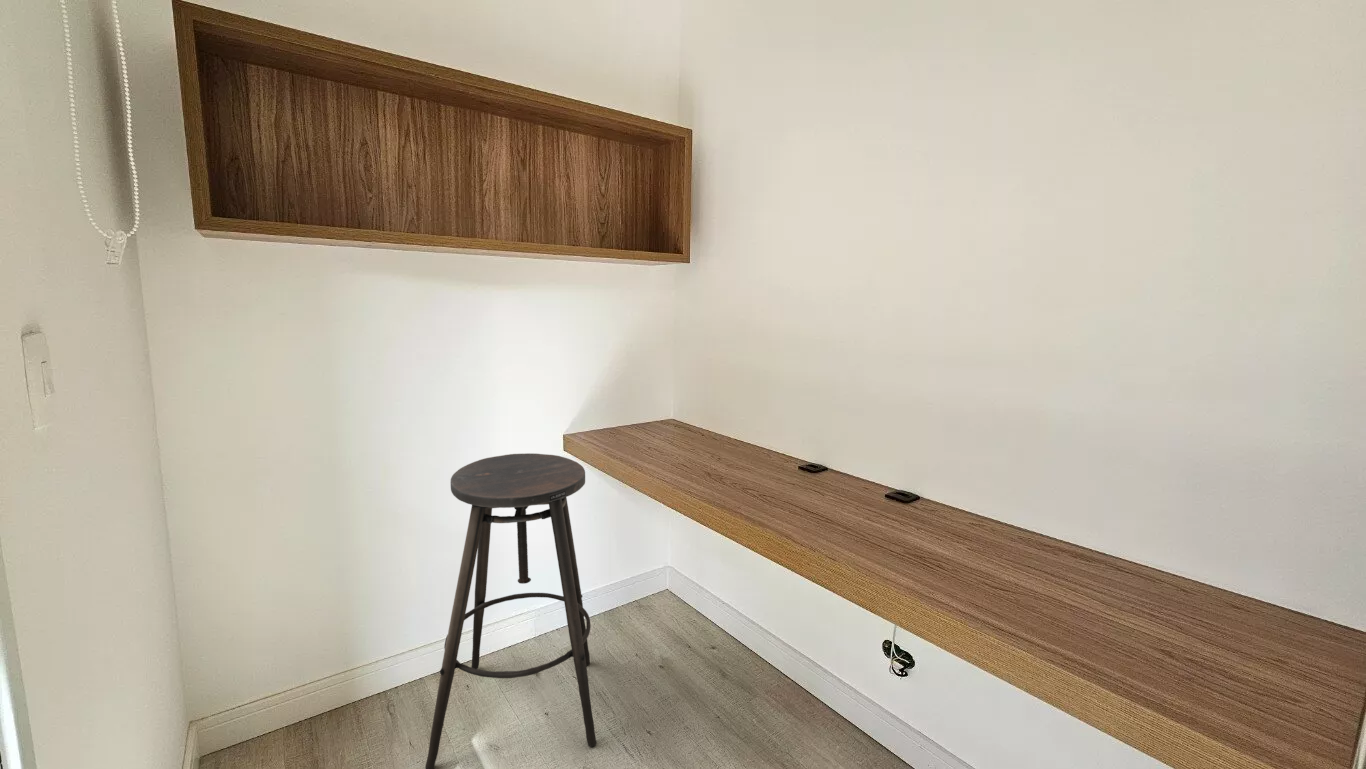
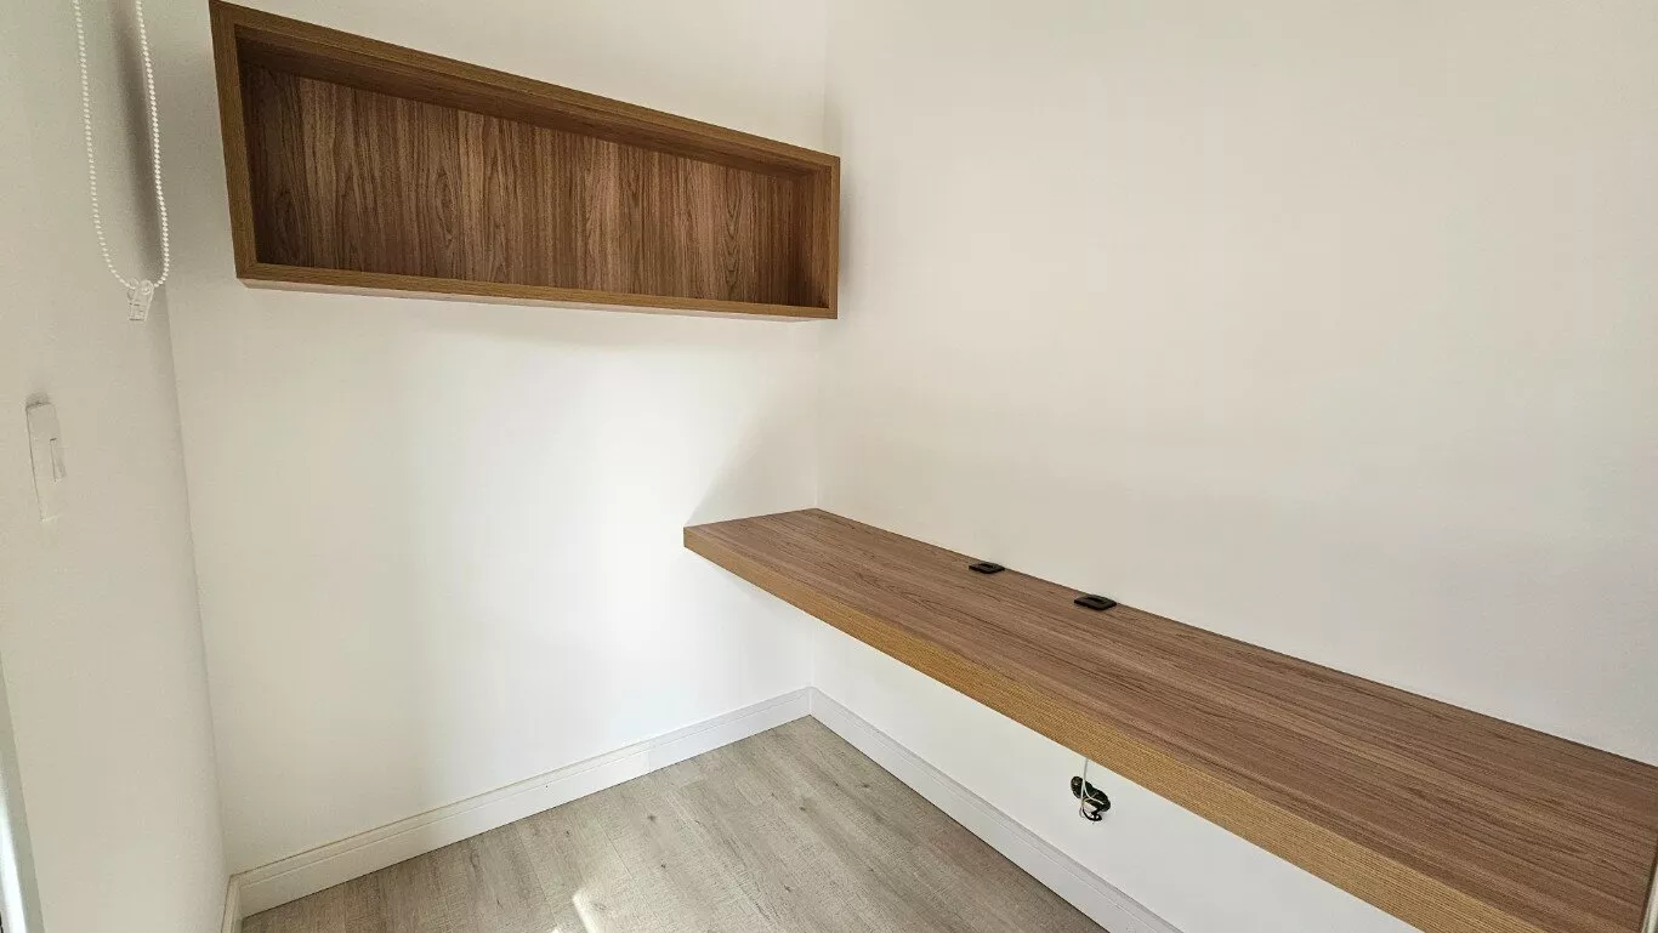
- stool (514, 594)
